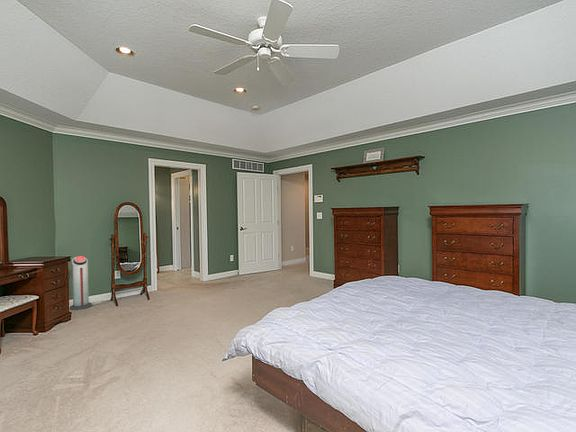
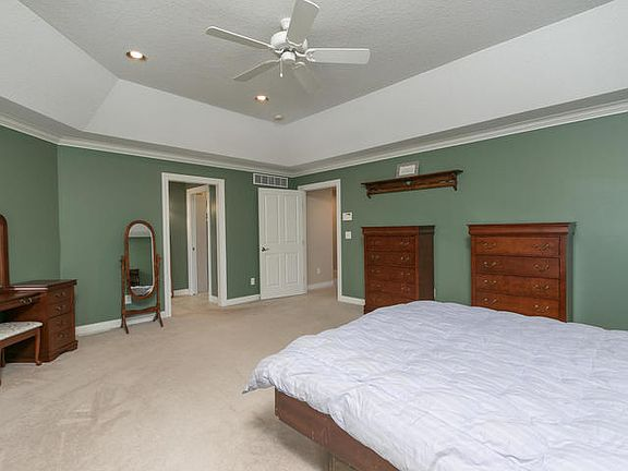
- air purifier (80, 281)
